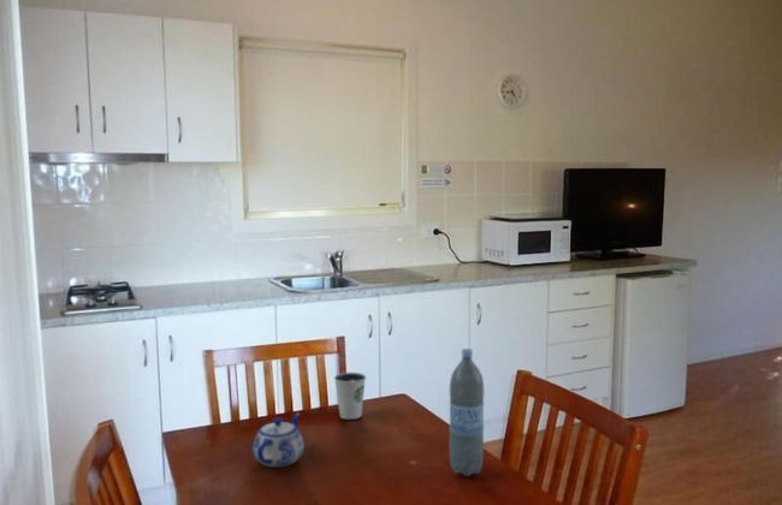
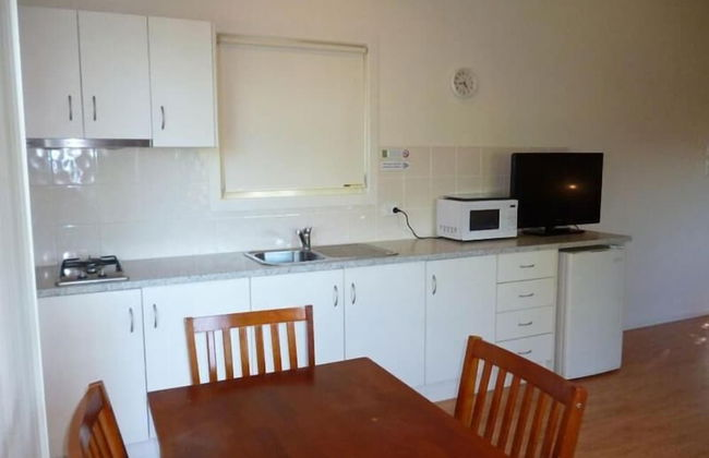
- dixie cup (350, 396)
- teapot (280, 438)
- water bottle (466, 411)
